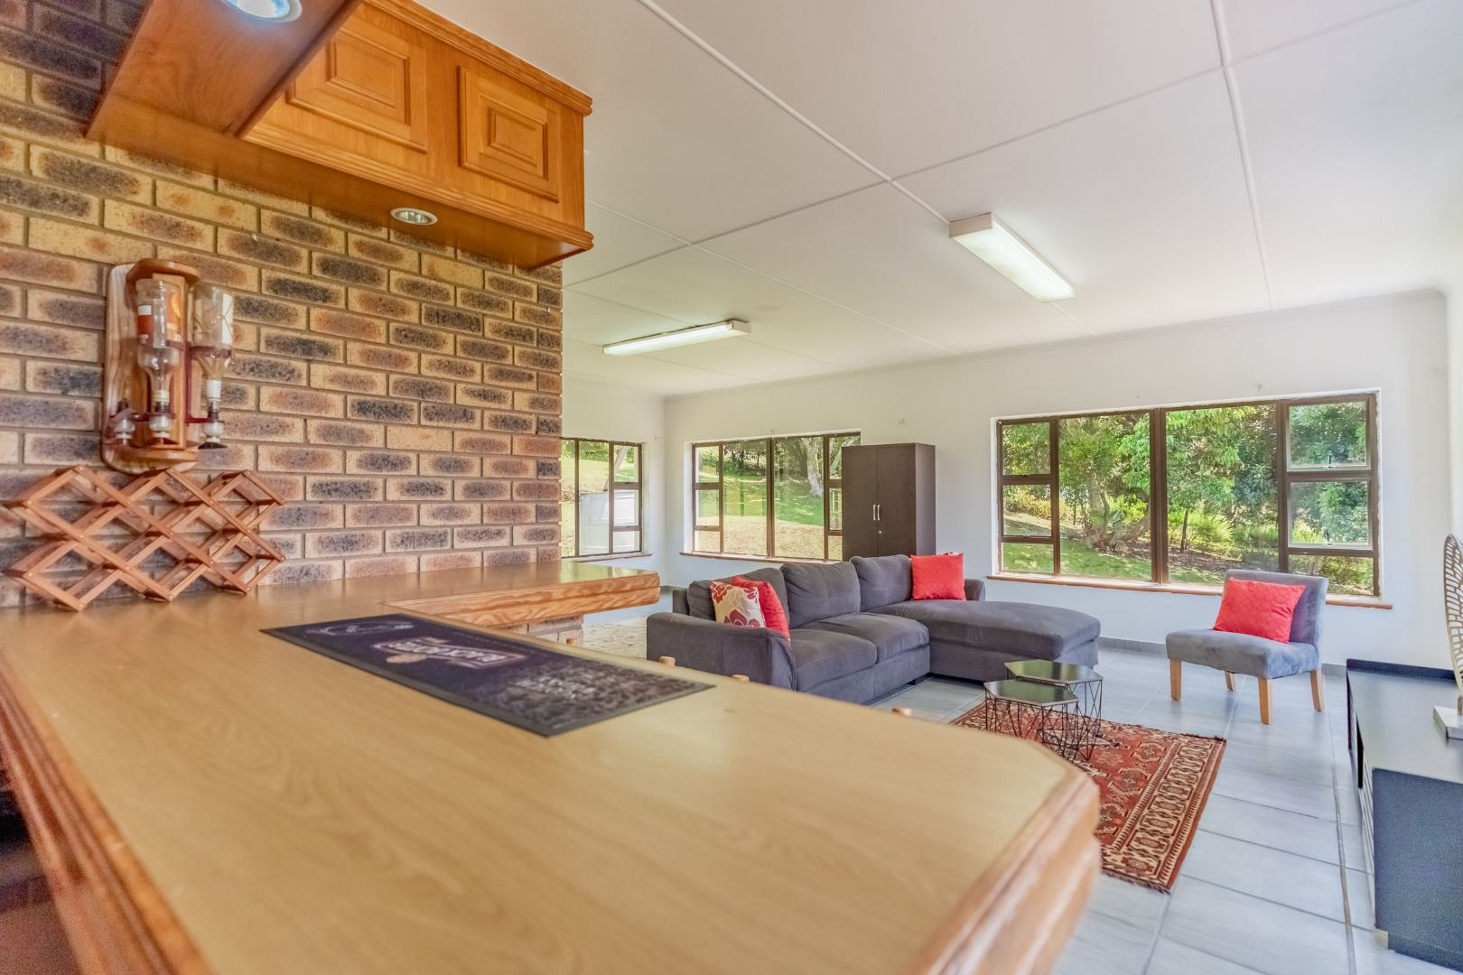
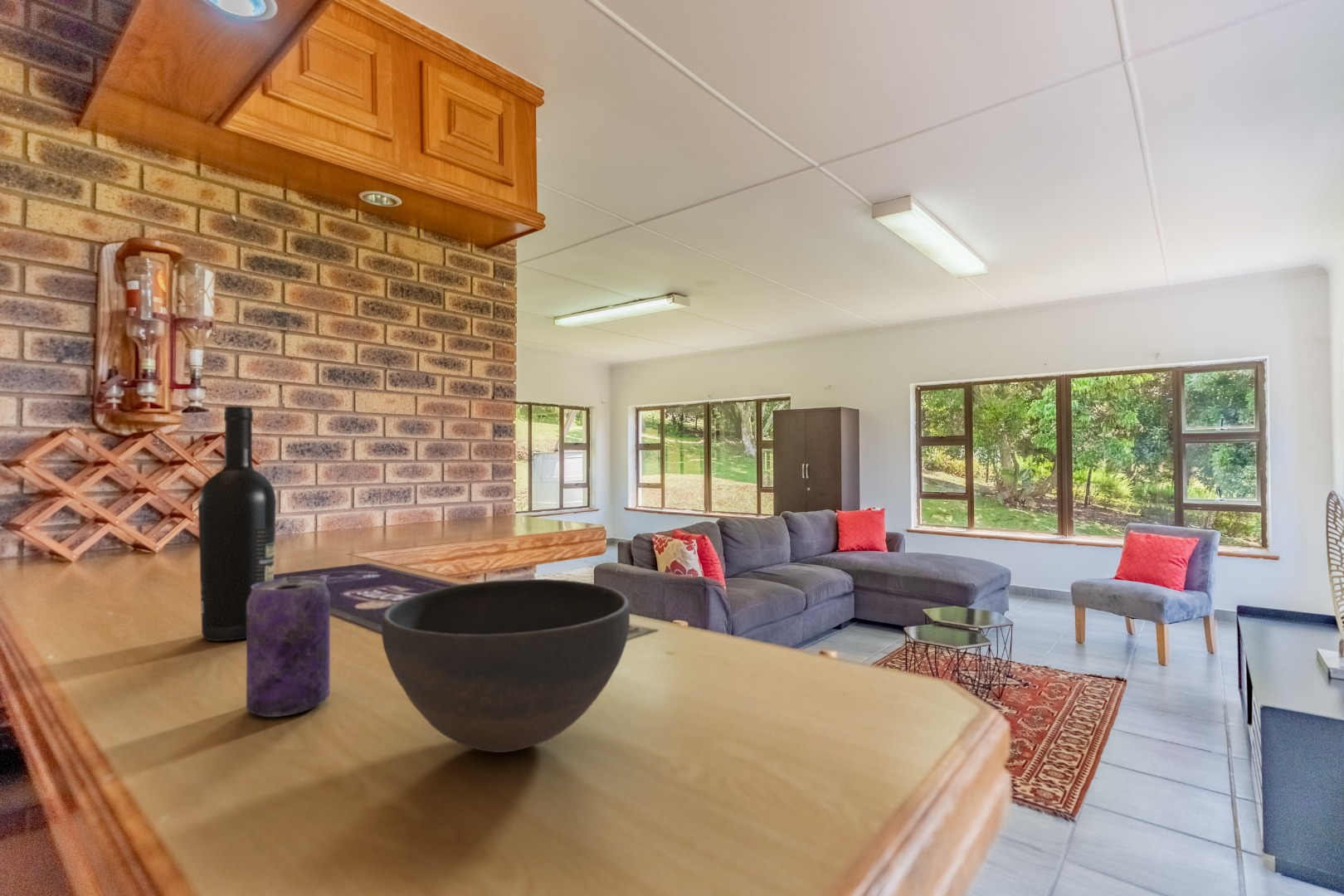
+ wine bottle (238, 519)
+ bowl (510, 670)
+ beverage can (289, 642)
